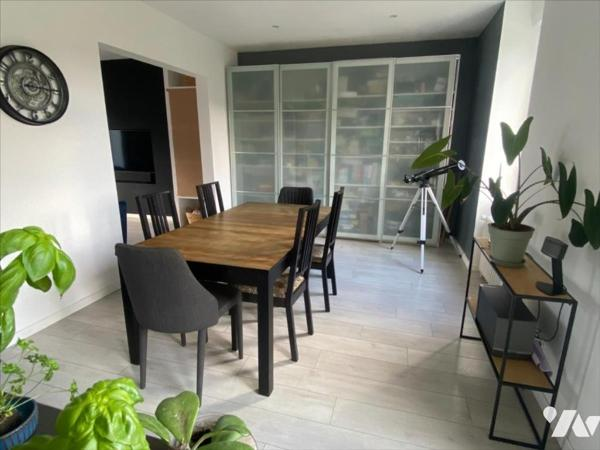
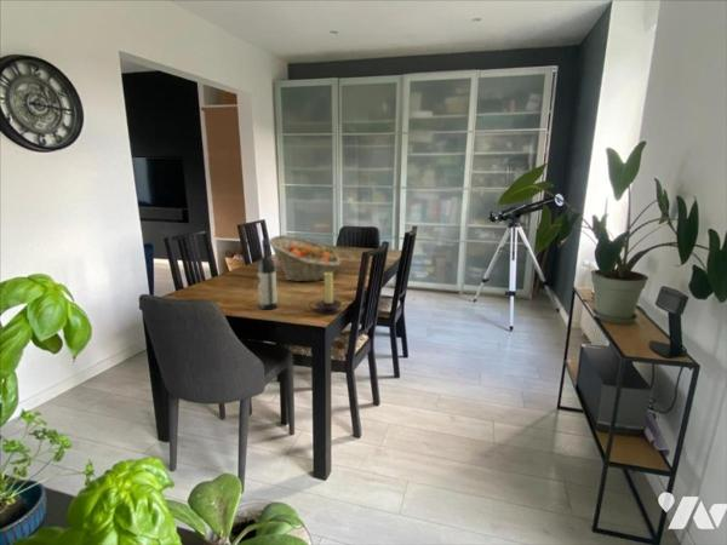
+ candle holder (325, 291)
+ fruit basket (305, 256)
+ wine bottle (267, 272)
